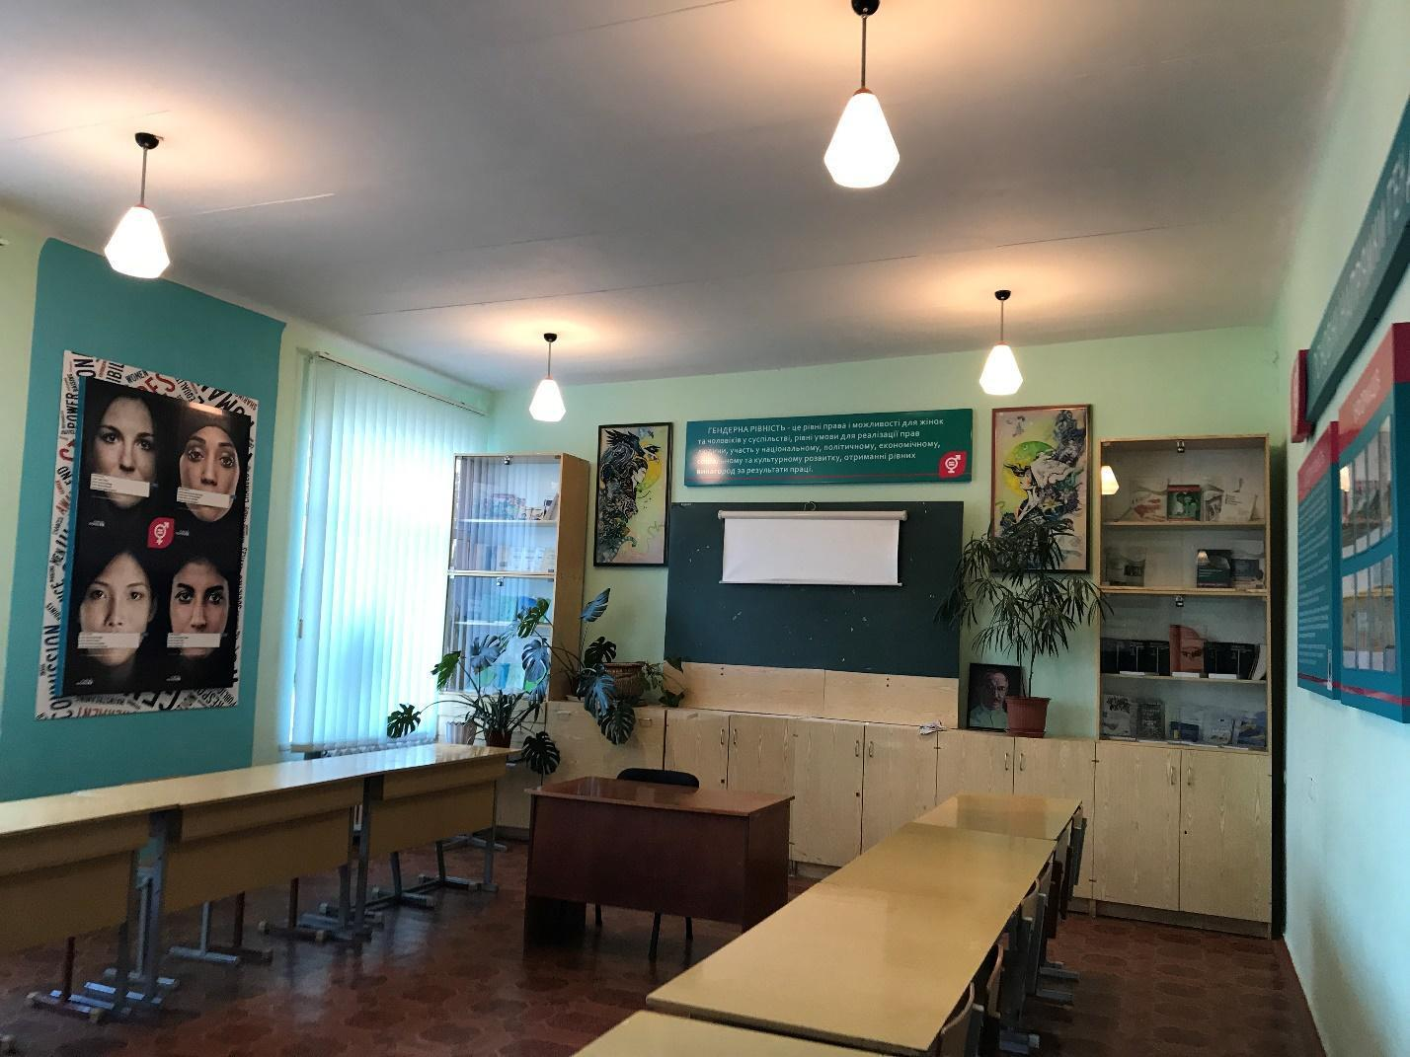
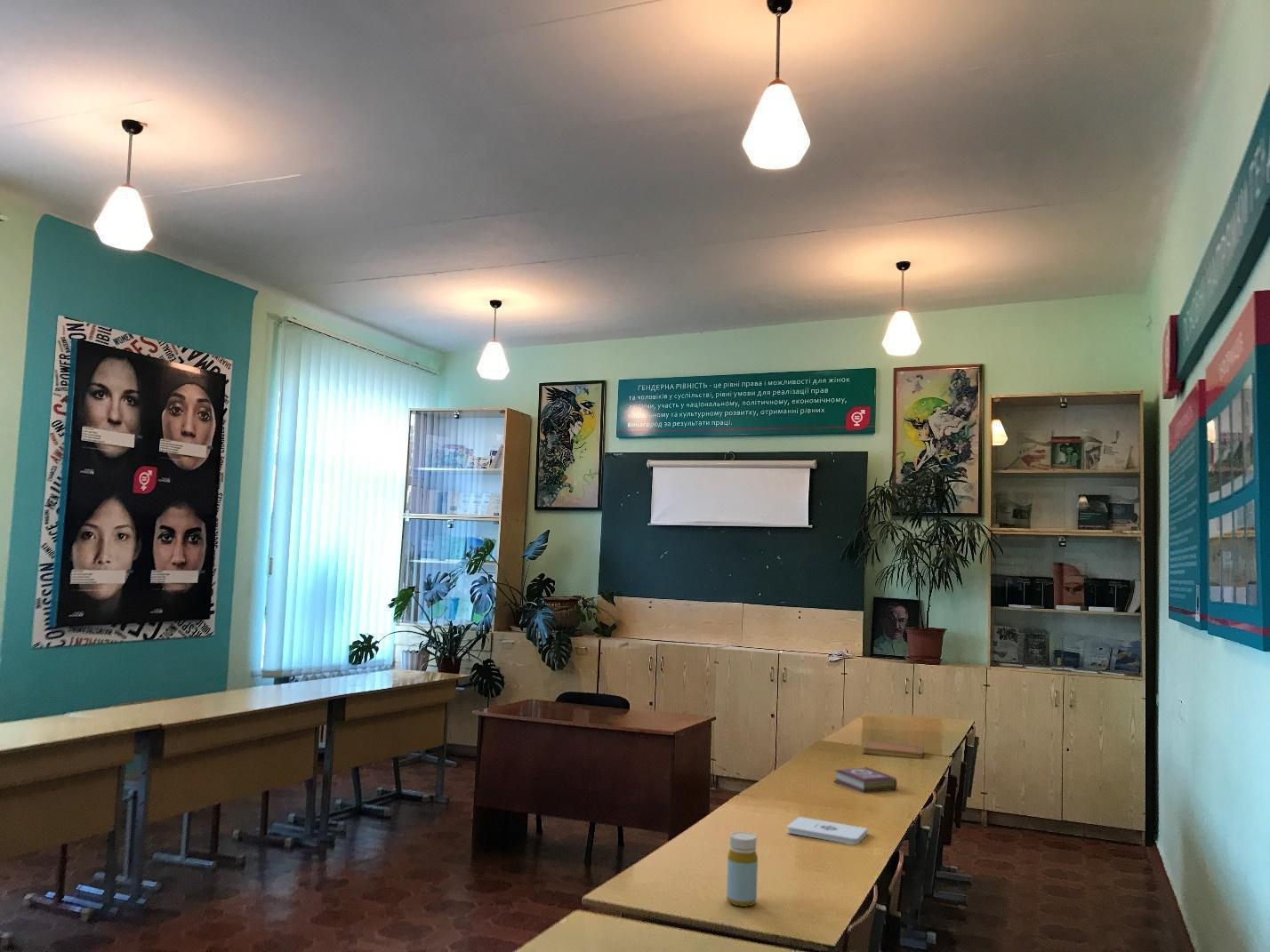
+ bottle (742, 868)
+ notepad (826, 830)
+ book (864, 780)
+ notebook (893, 749)
